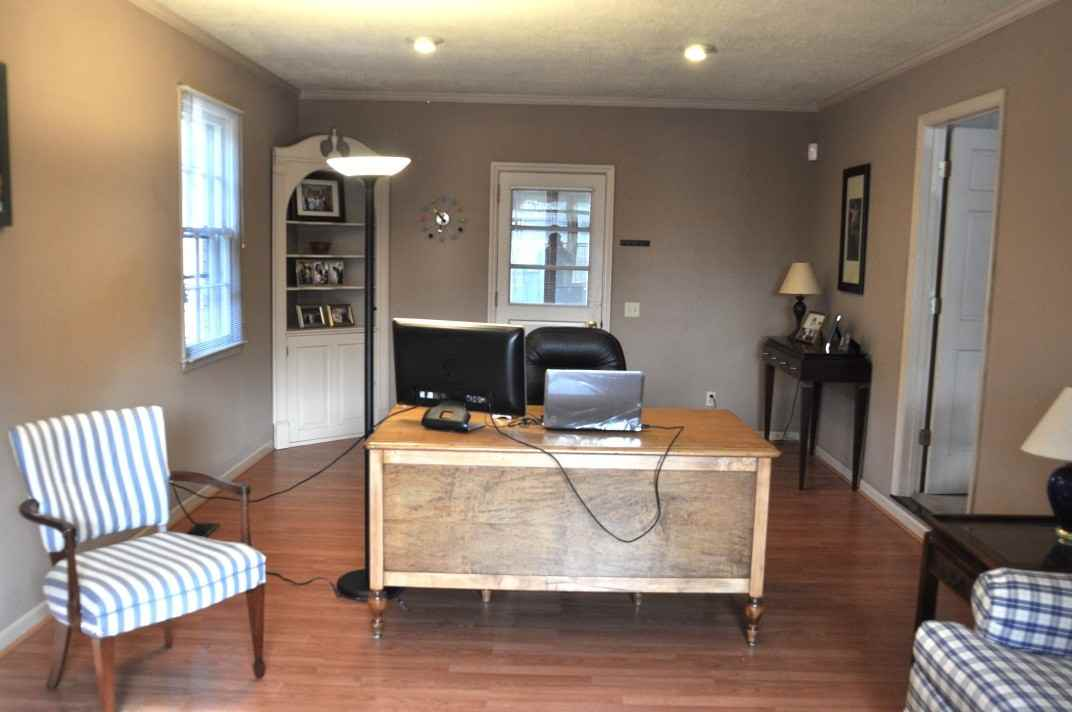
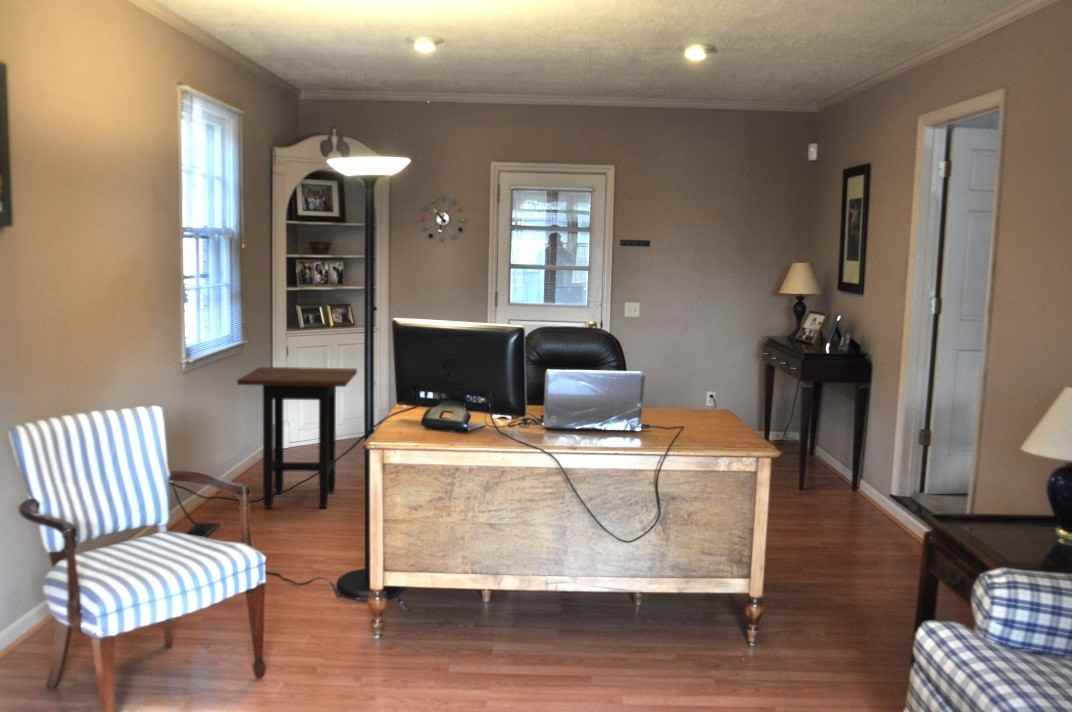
+ side table (283, 437)
